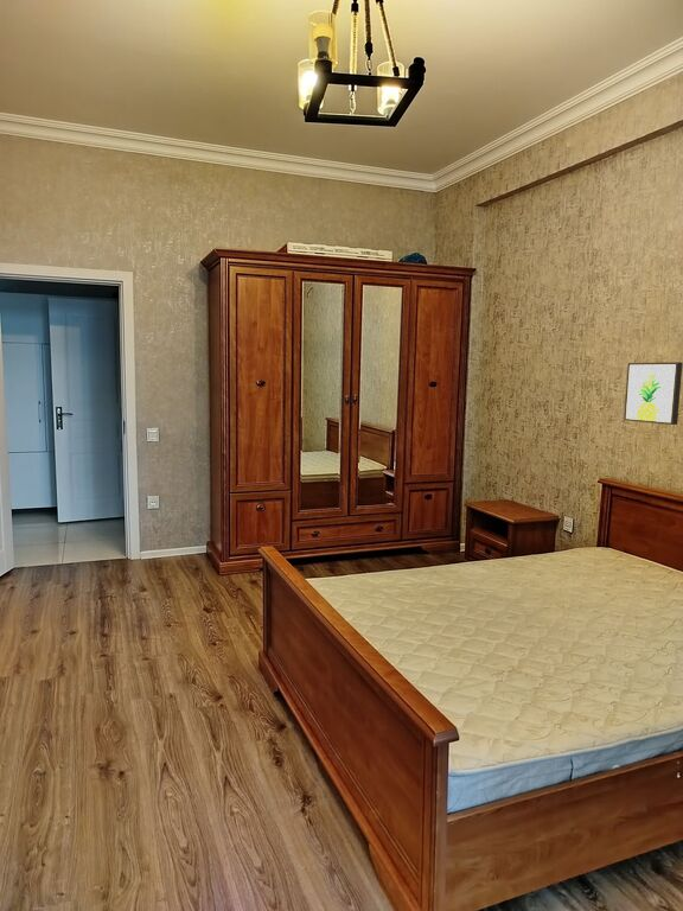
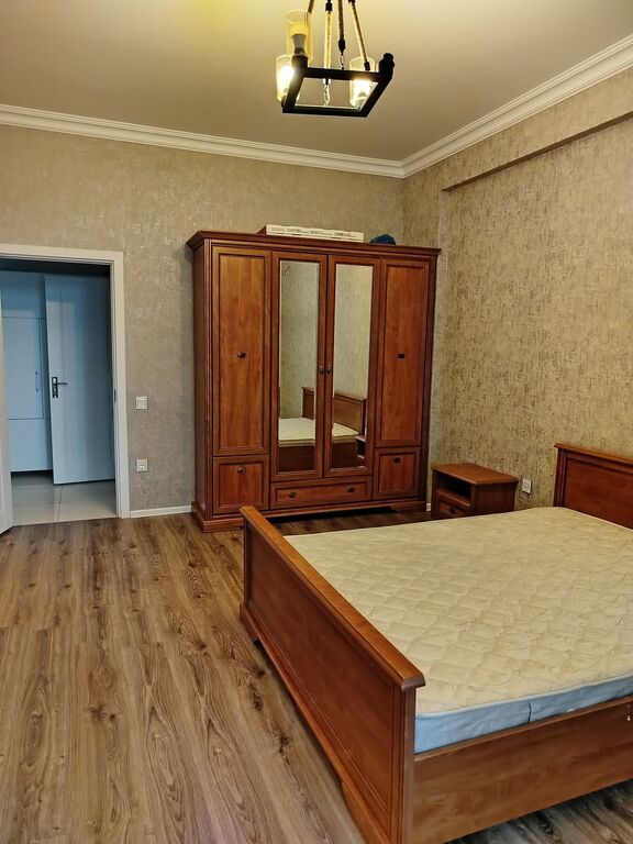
- wall art (651, 393)
